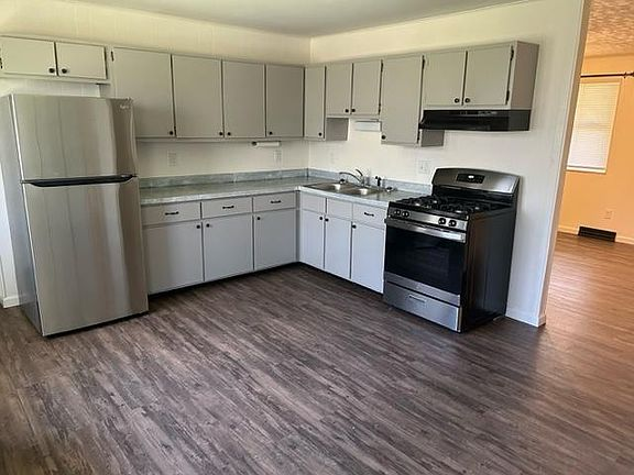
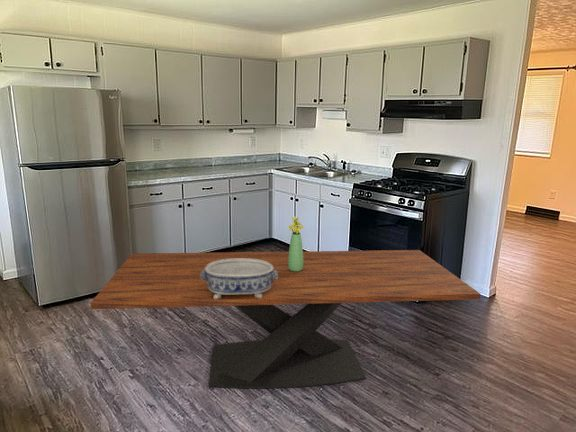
+ bouquet (296, 243)
+ decorative bowl (239, 278)
+ dining table (286, 317)
